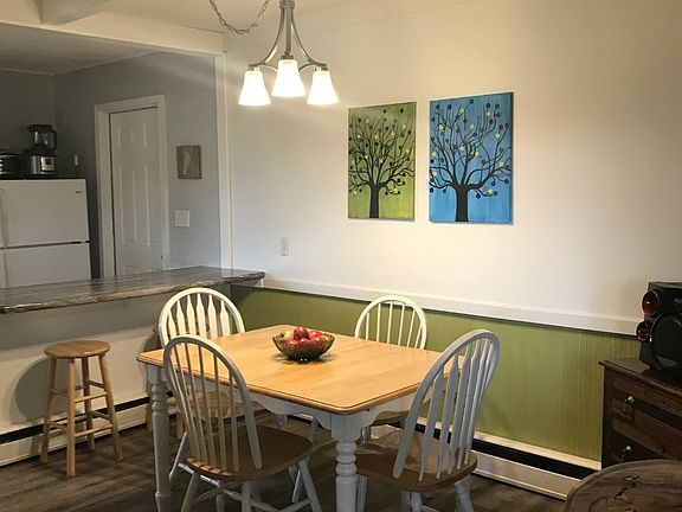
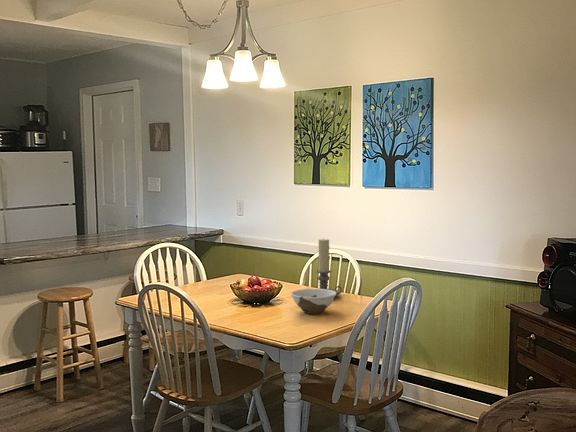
+ candle holder (326, 267)
+ bowl (313, 302)
